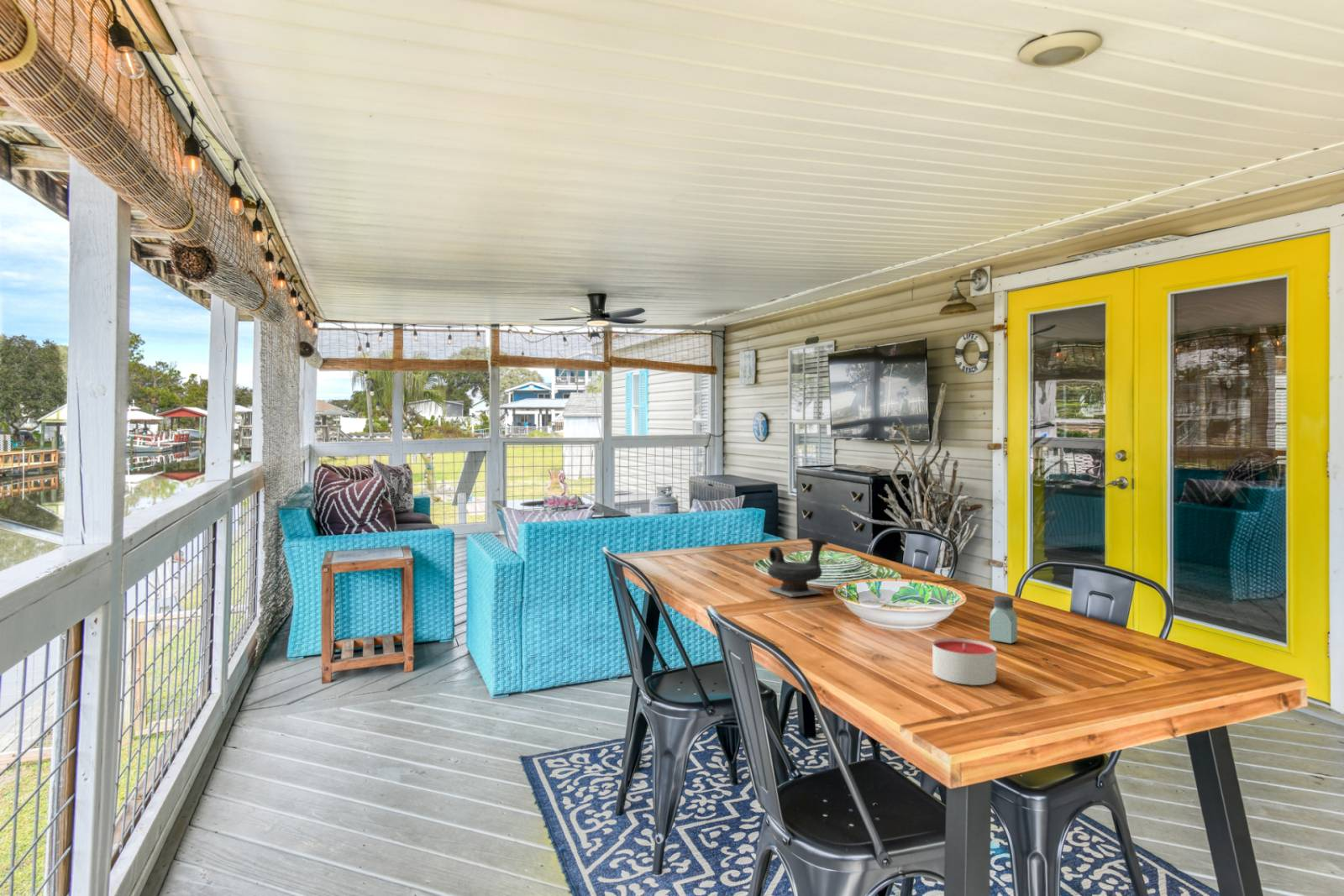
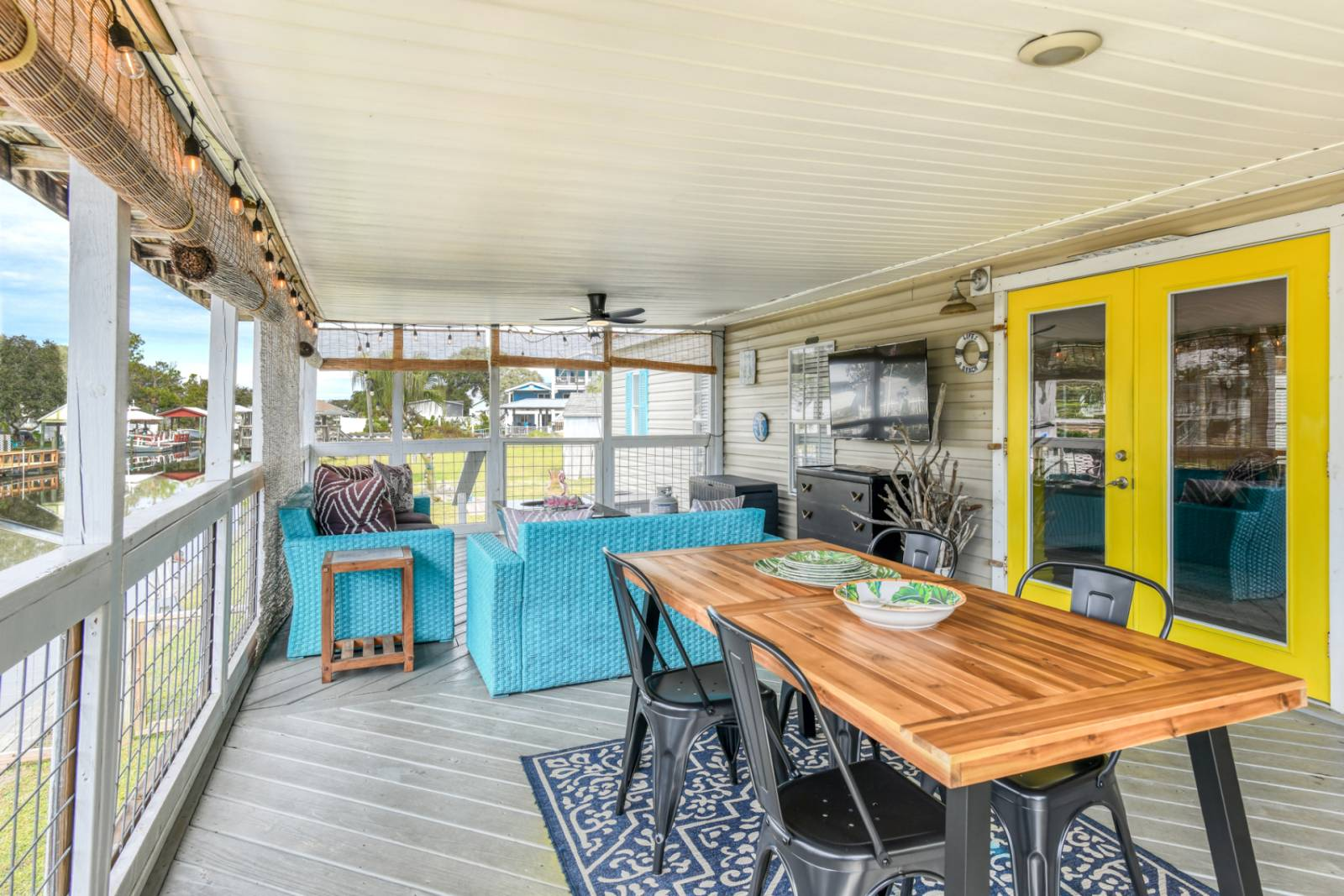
- saltshaker (1003, 619)
- teapot (795, 563)
- candle (963, 659)
